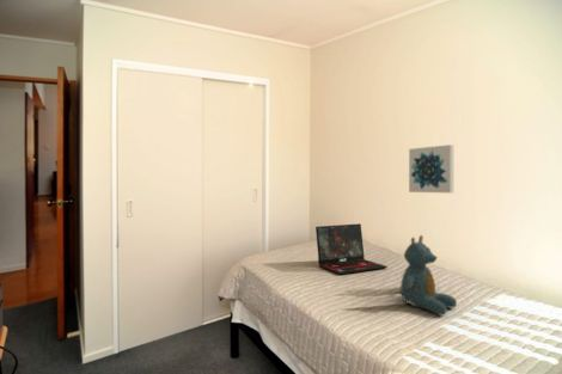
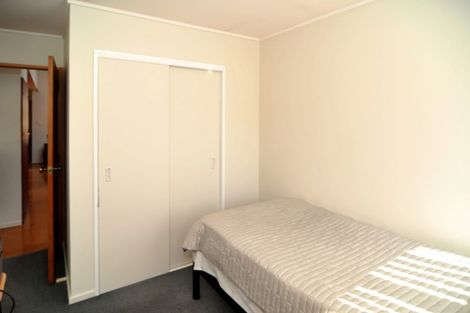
- laptop (350, 246)
- teddy bear (427, 271)
- wall art (429, 170)
